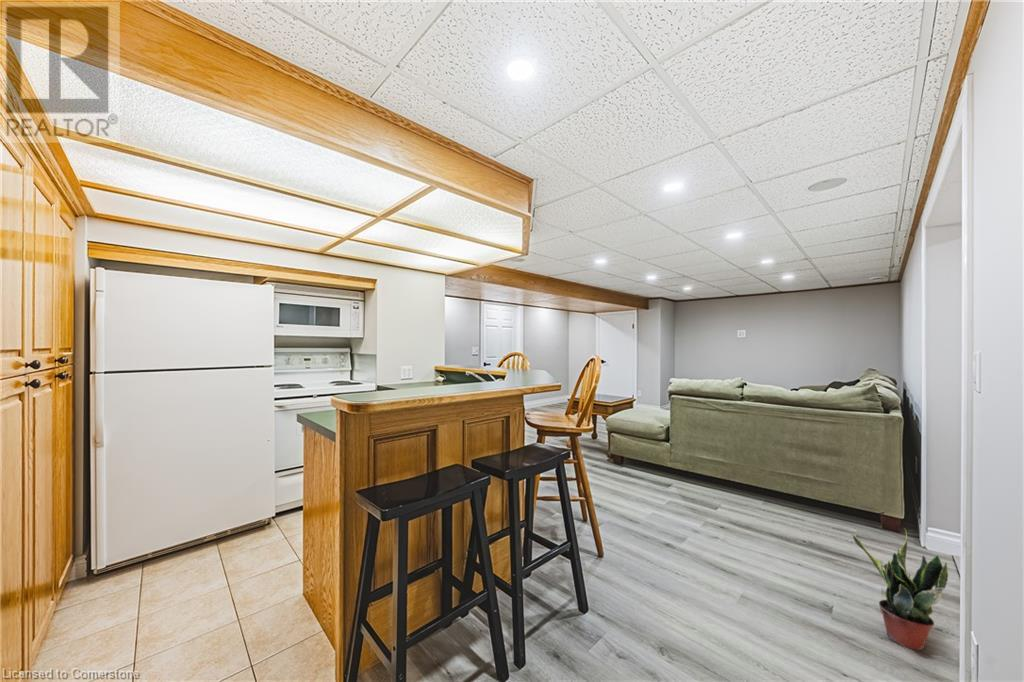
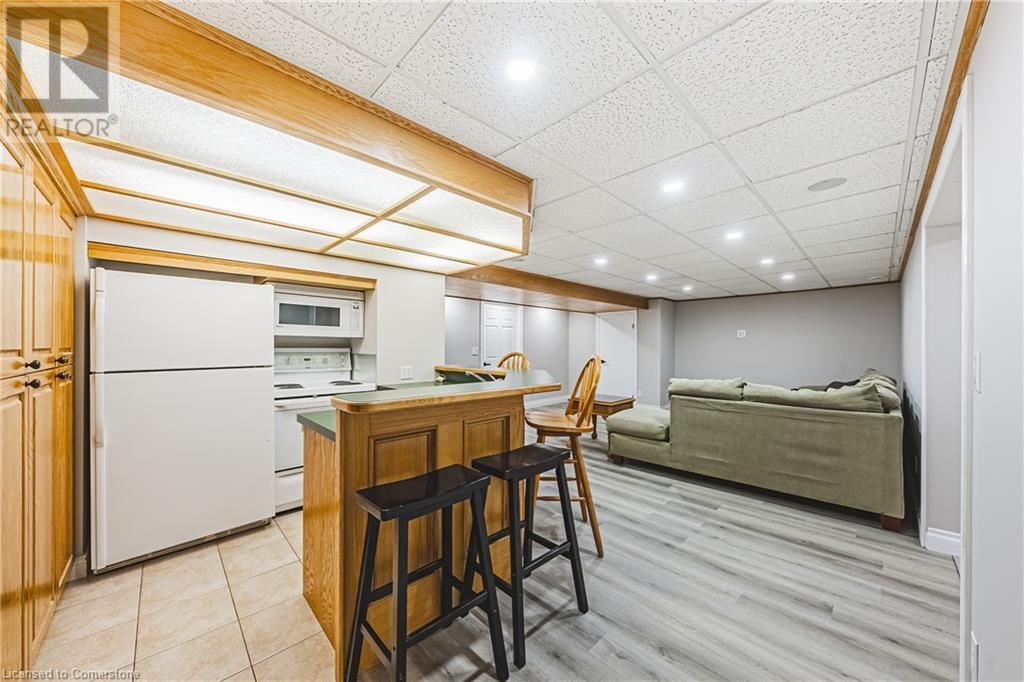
- potted plant (897, 585)
